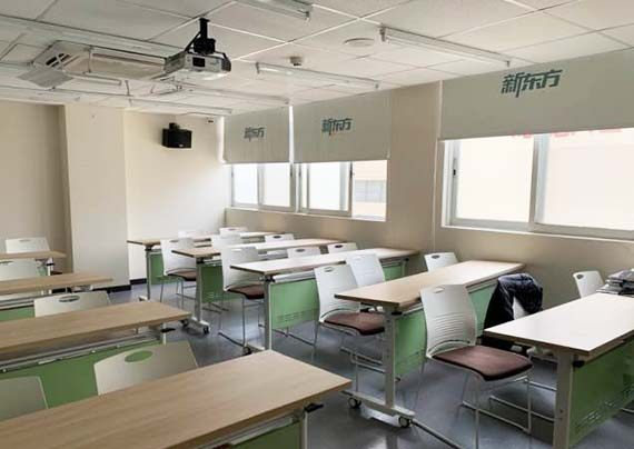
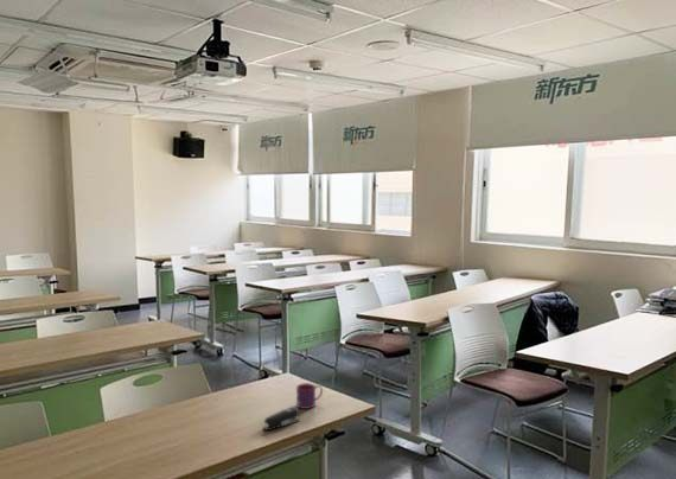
+ mug (310, 395)
+ stapler (281, 417)
